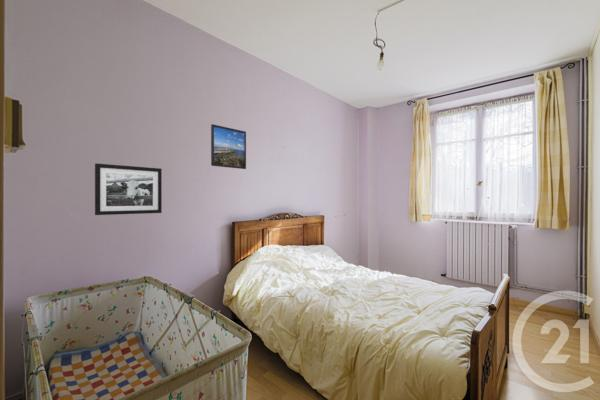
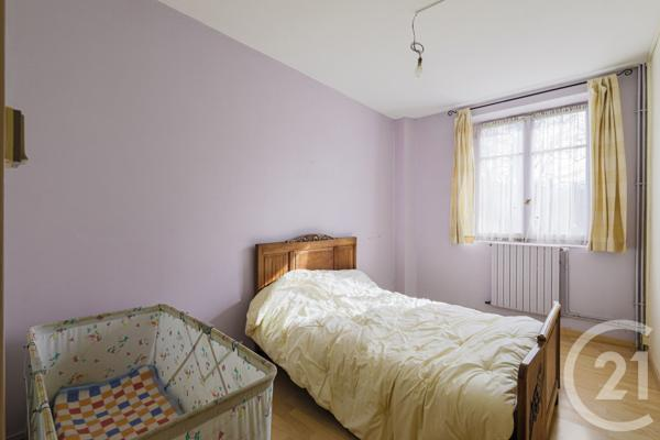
- picture frame (130, 190)
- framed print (229, 147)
